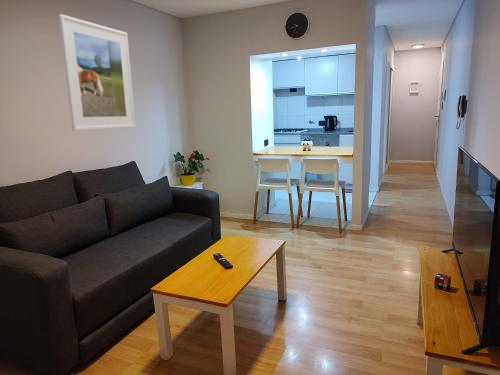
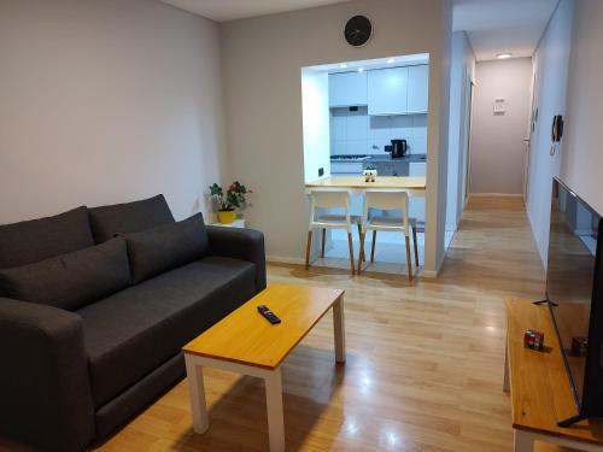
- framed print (101, 78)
